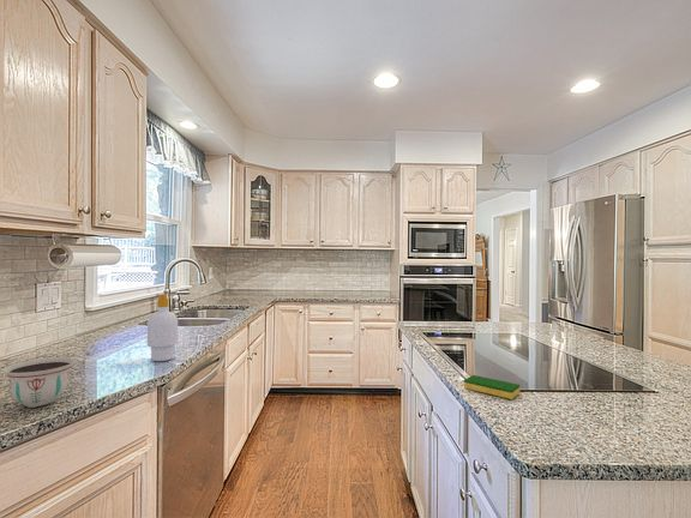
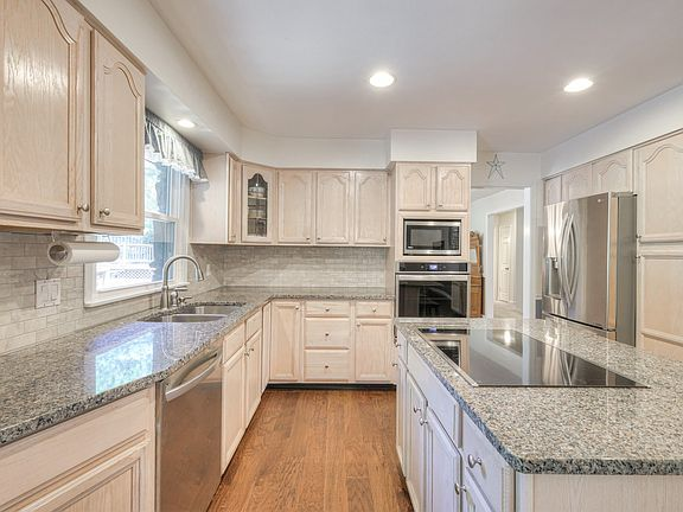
- bowl (40, 384)
- dish sponge (491, 386)
- soap bottle (162, 326)
